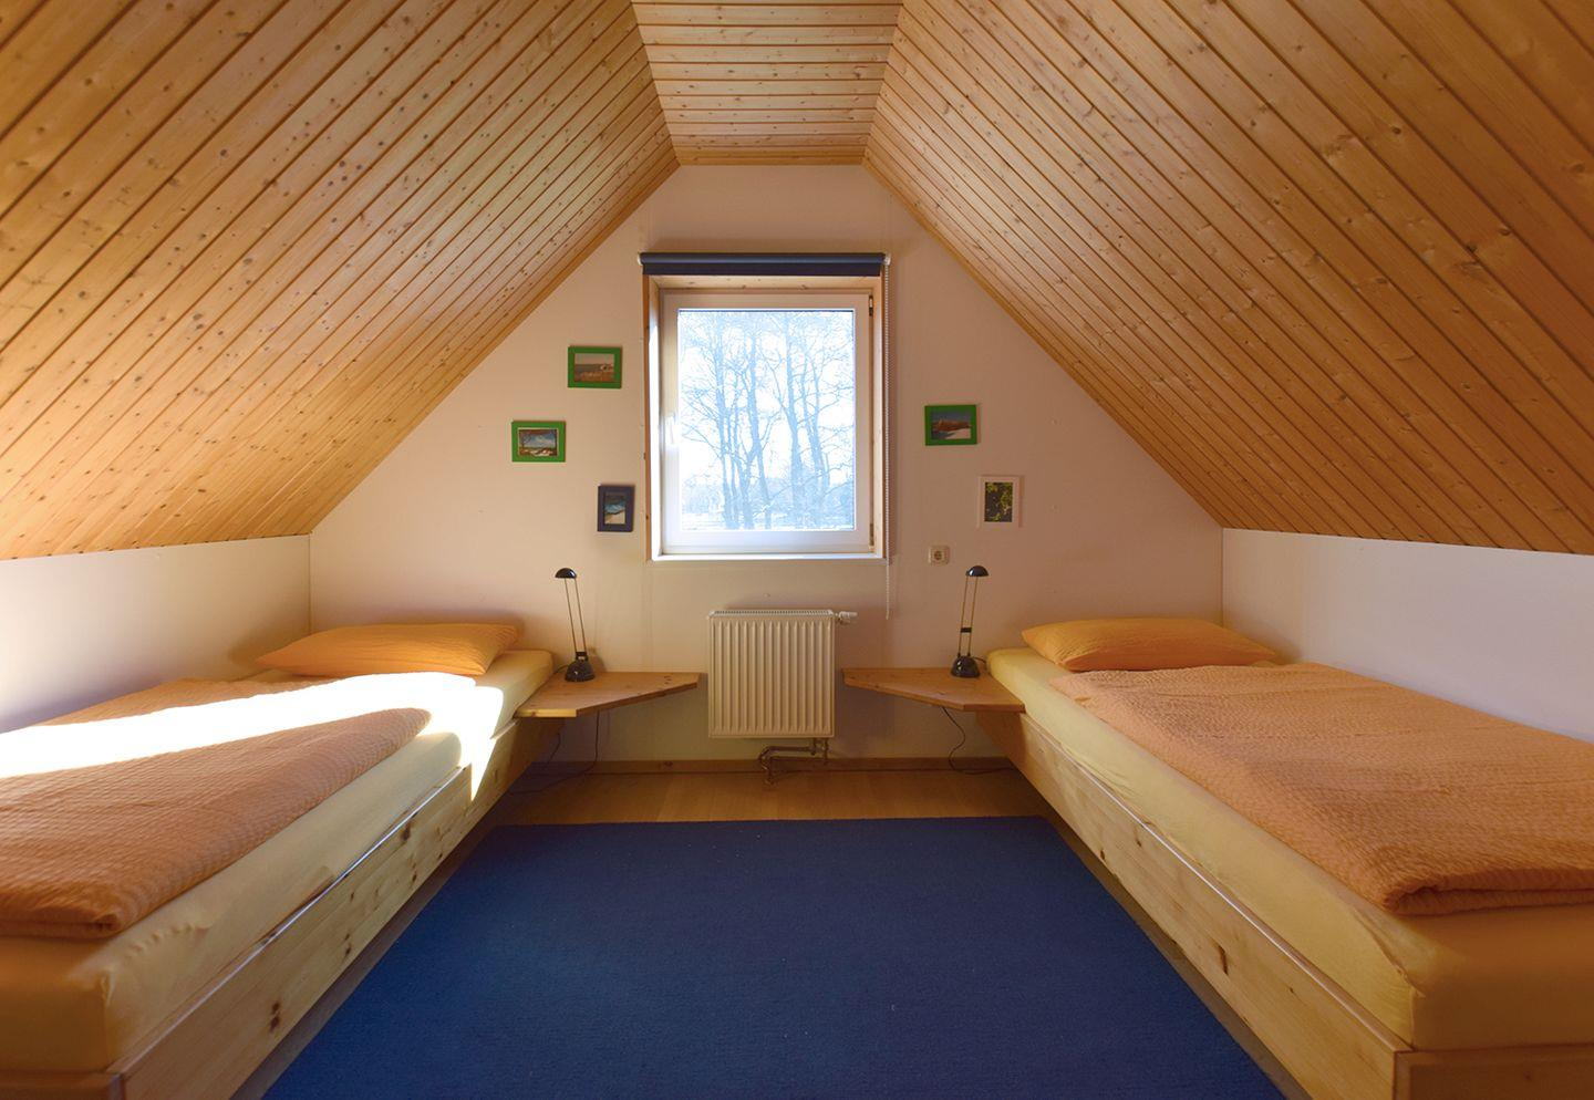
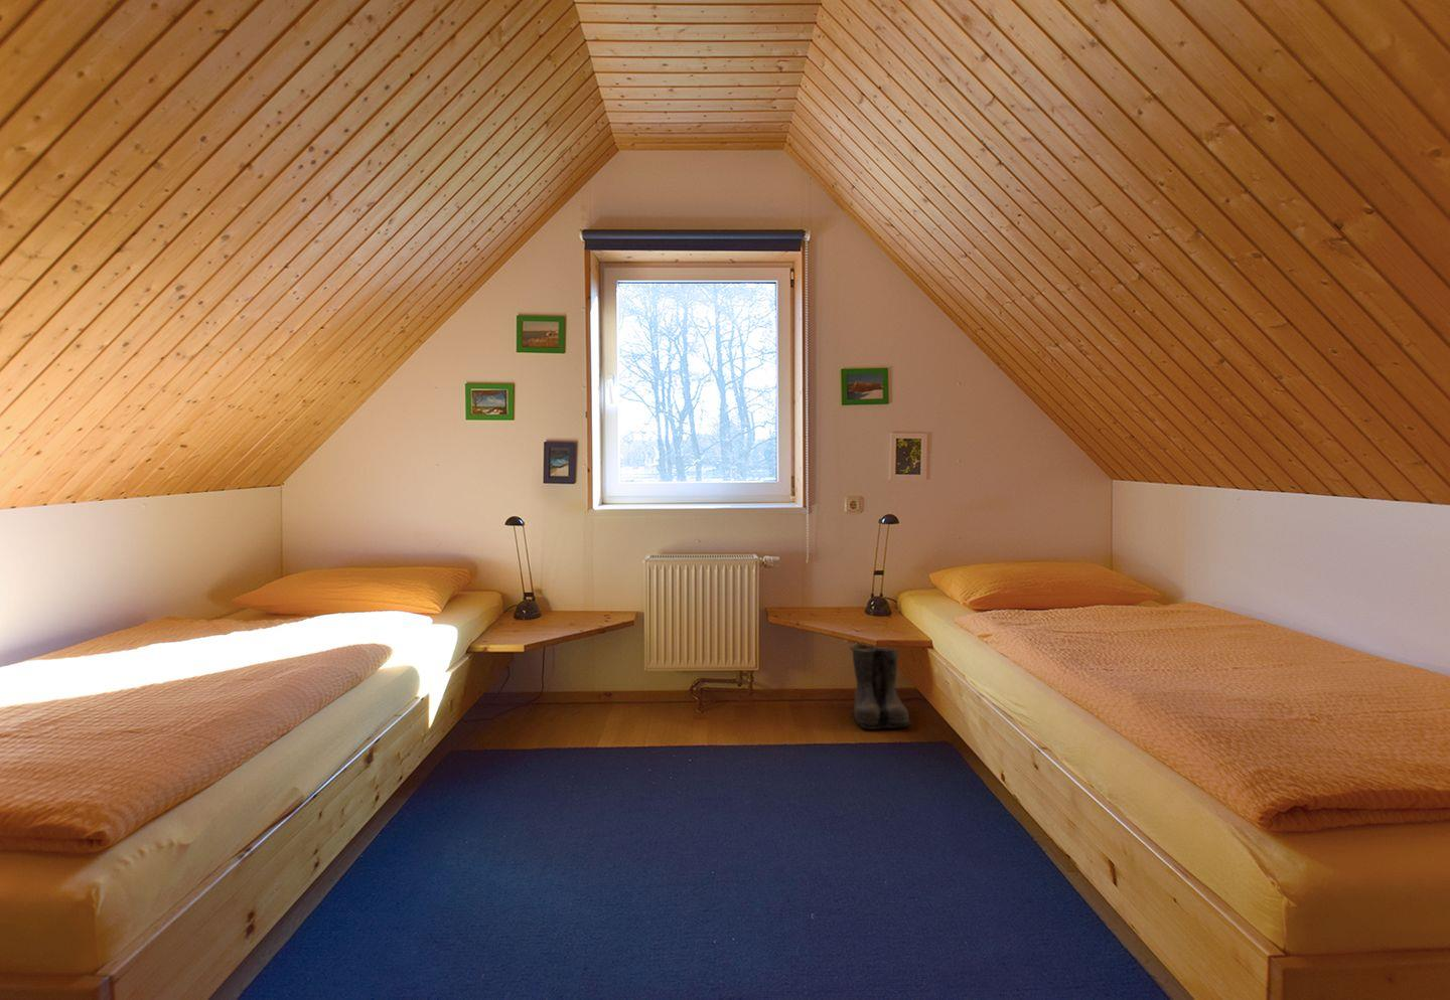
+ boots (878, 682)
